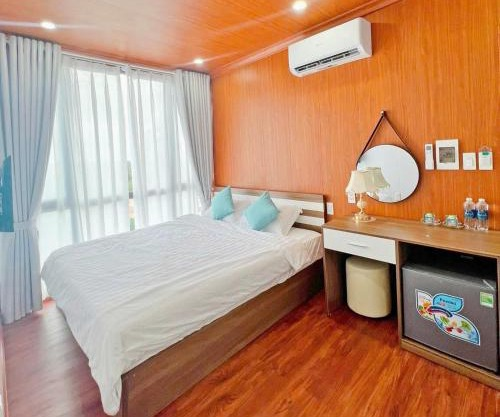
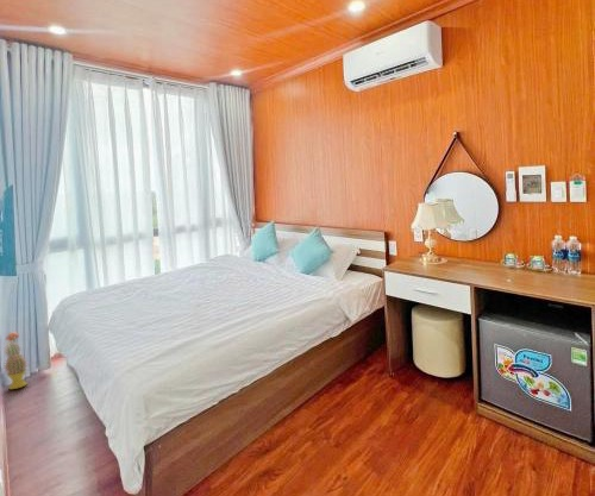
+ decorative plant (14, 359)
